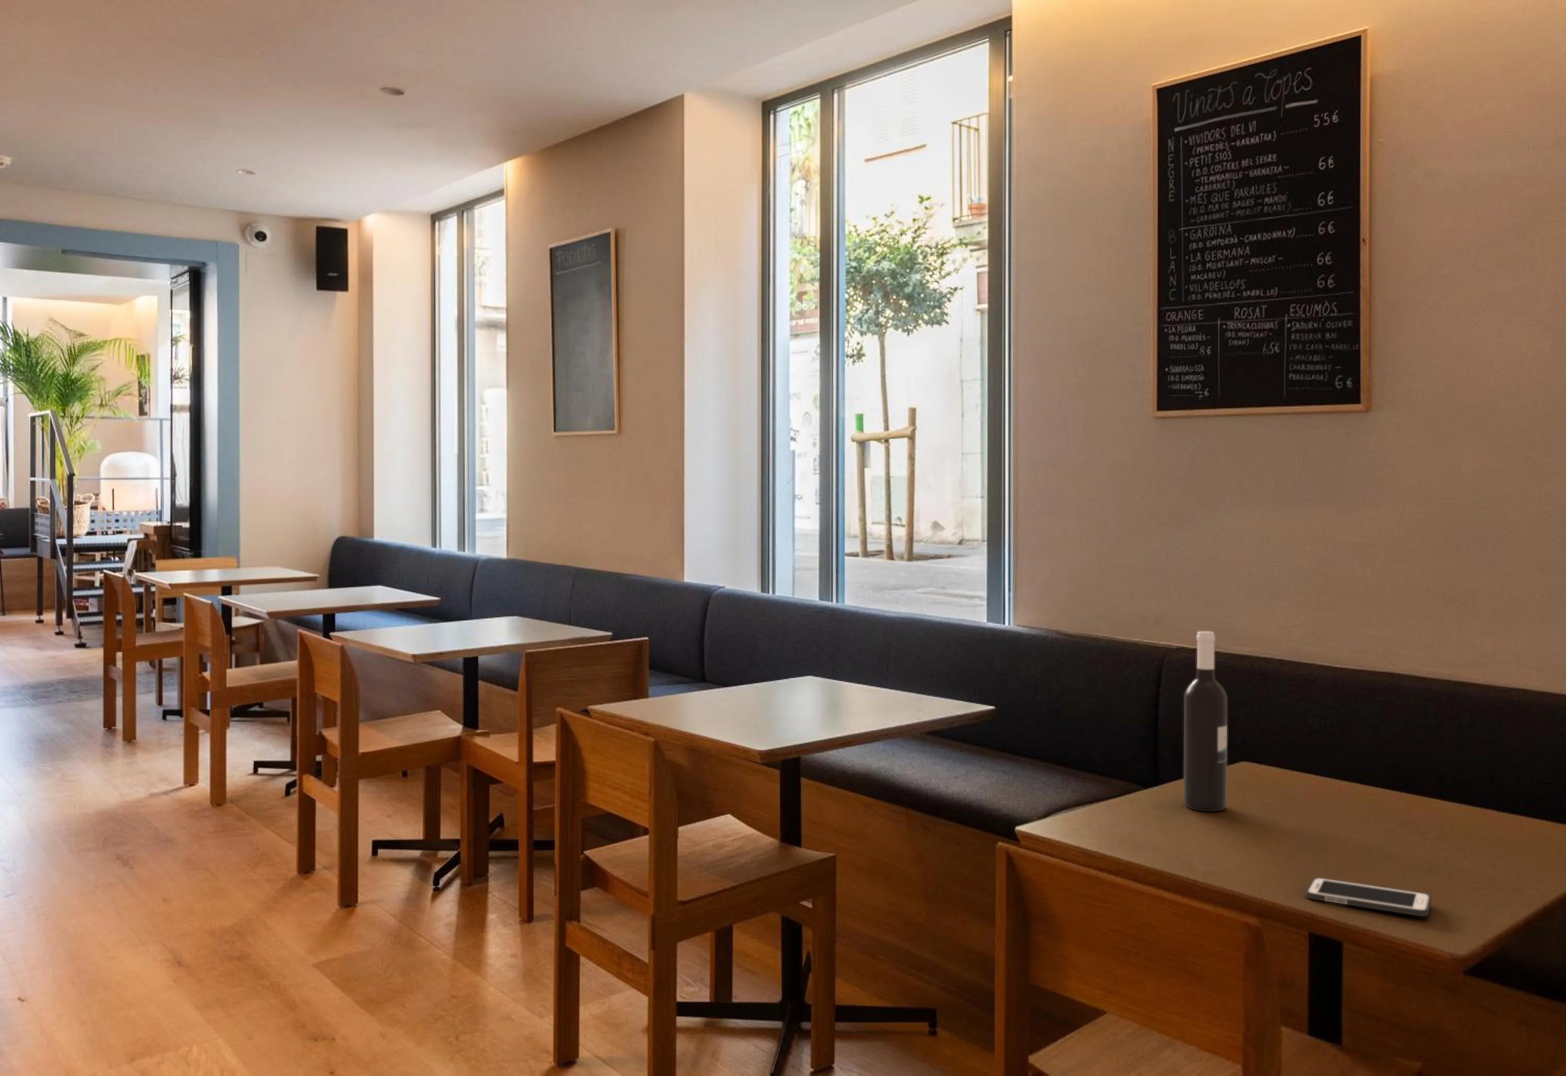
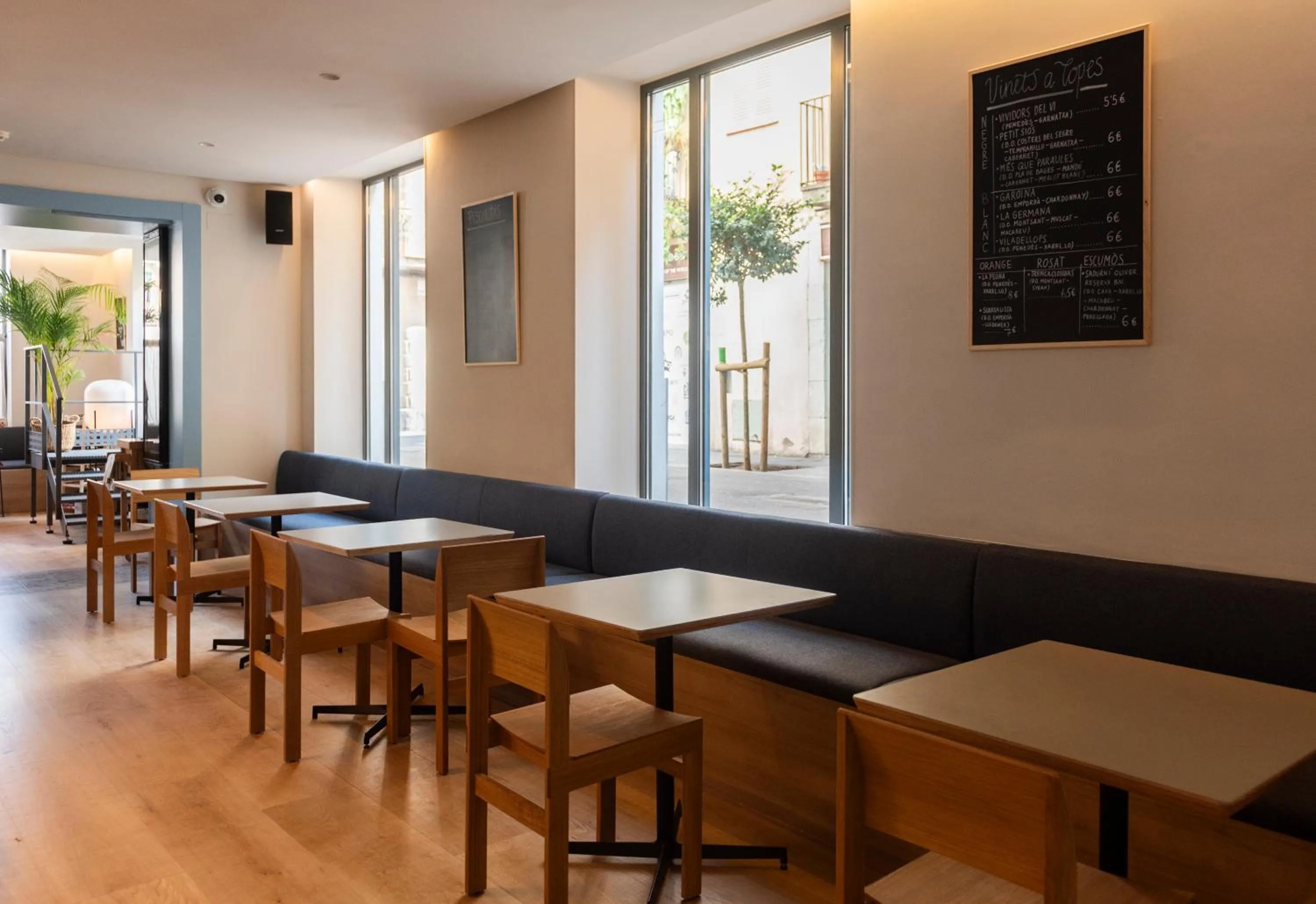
- wine bottle (1205, 719)
- cell phone (1367, 896)
